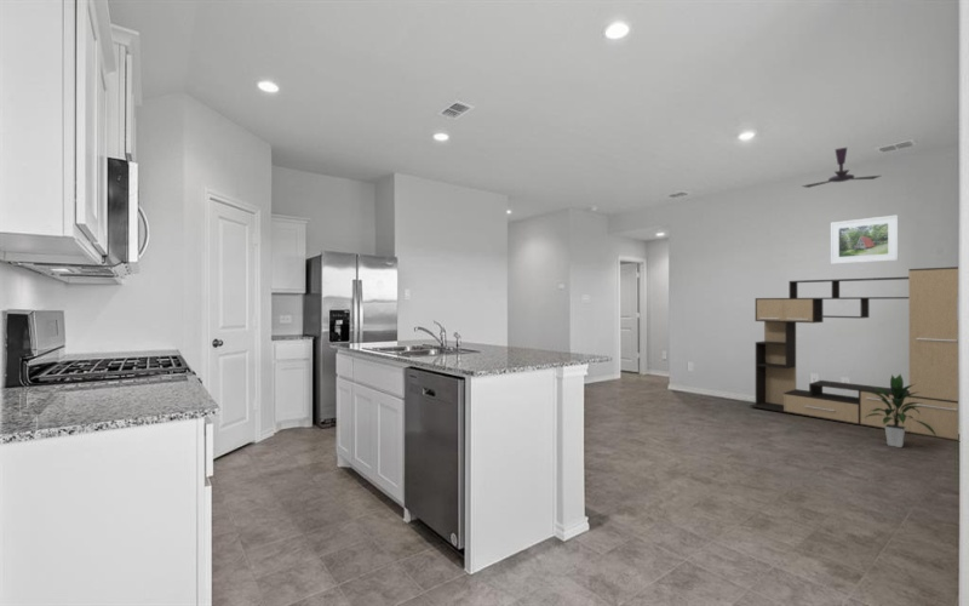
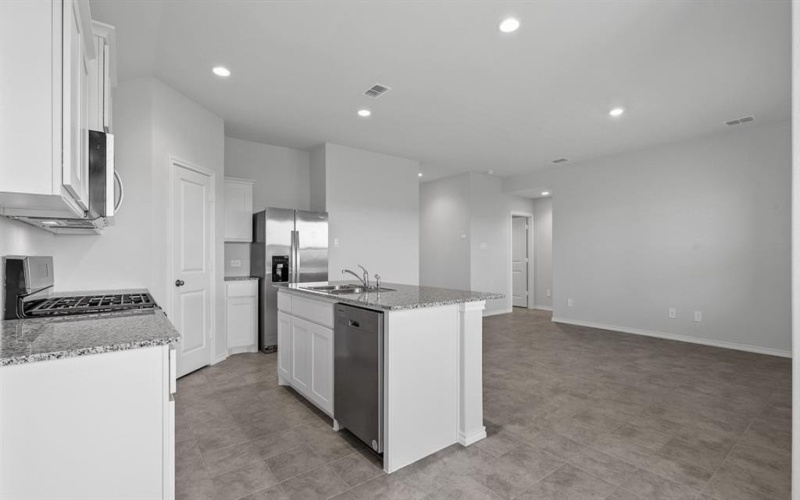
- media console (848, 316)
- ceiling fan (839, 164)
- indoor plant (898, 411)
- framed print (862, 240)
